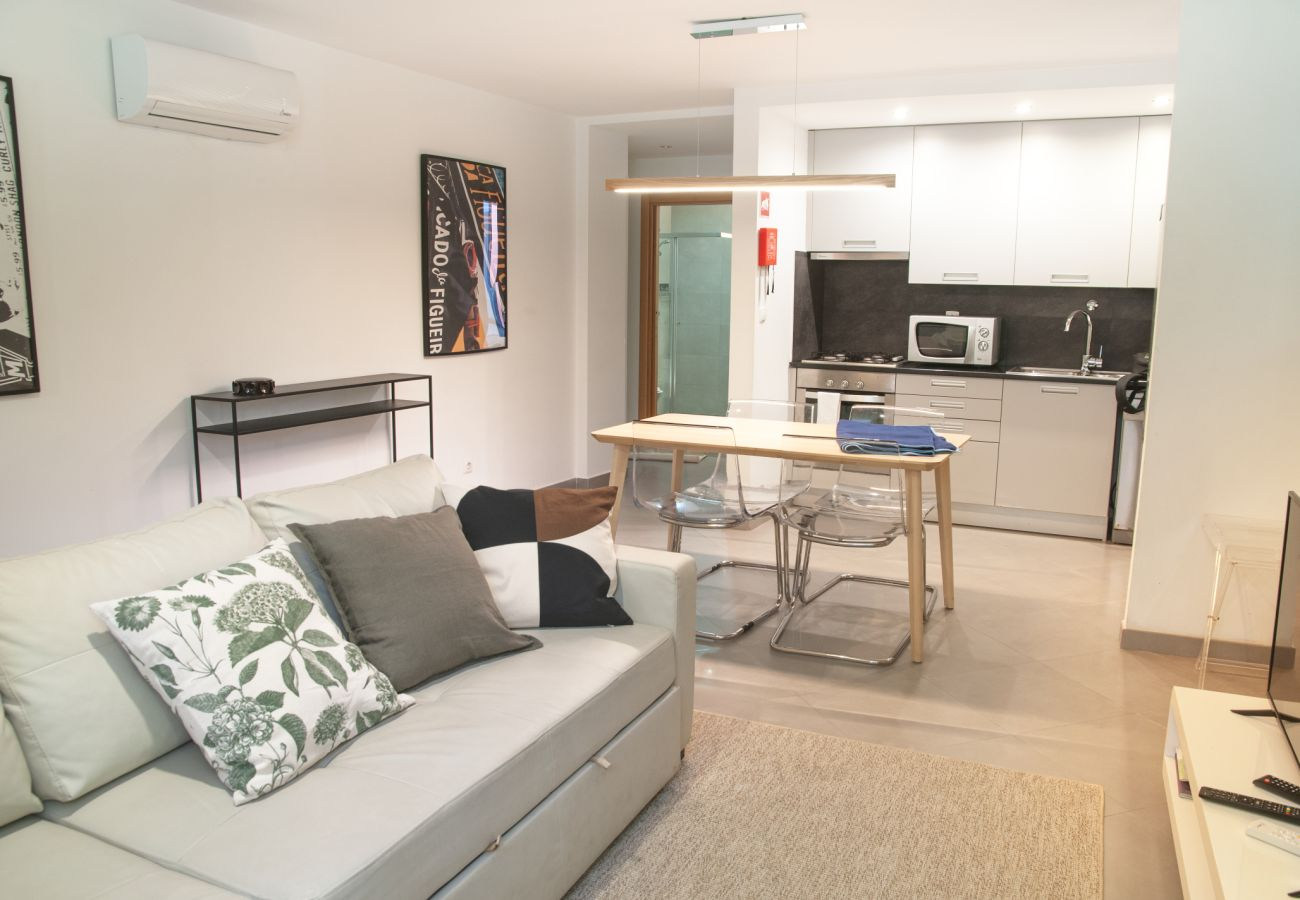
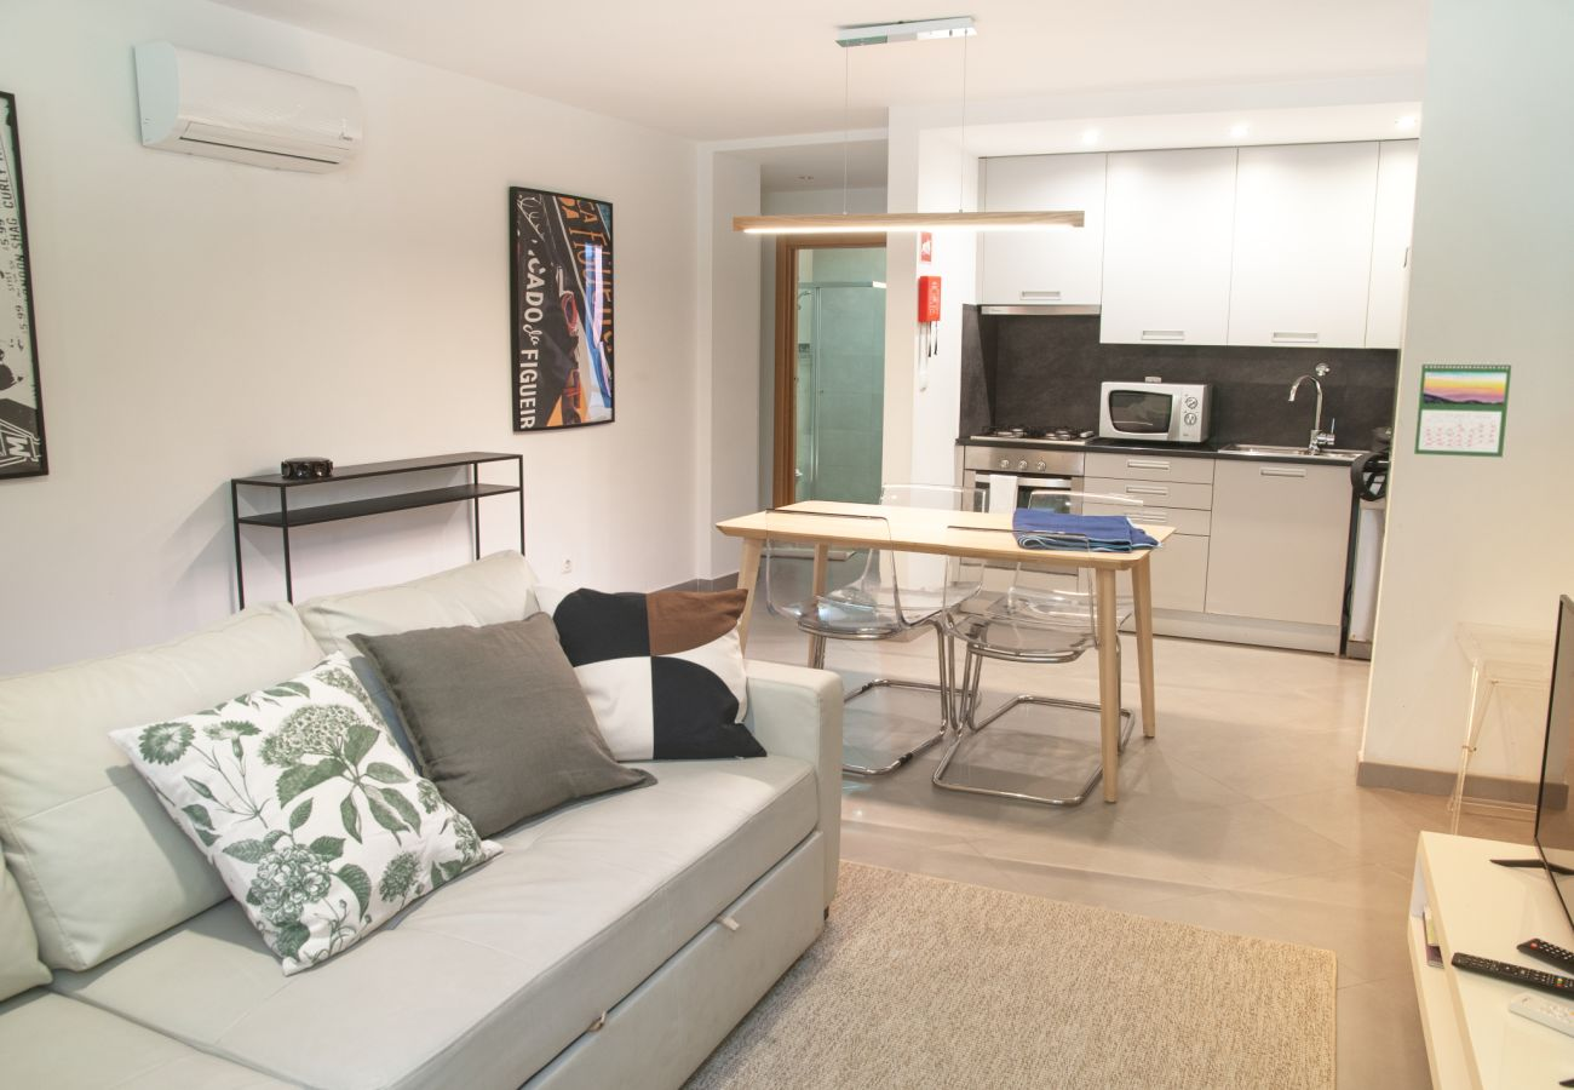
+ calendar (1461, 408)
